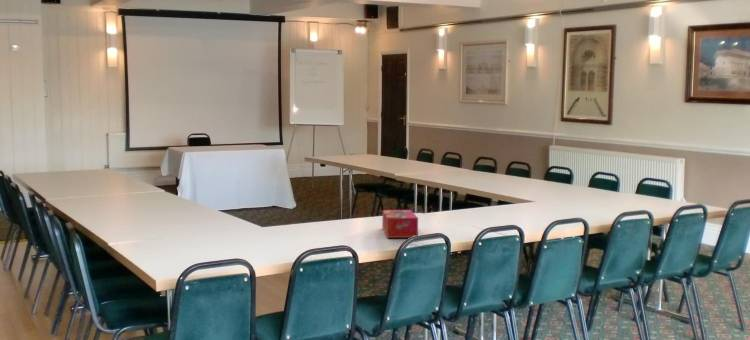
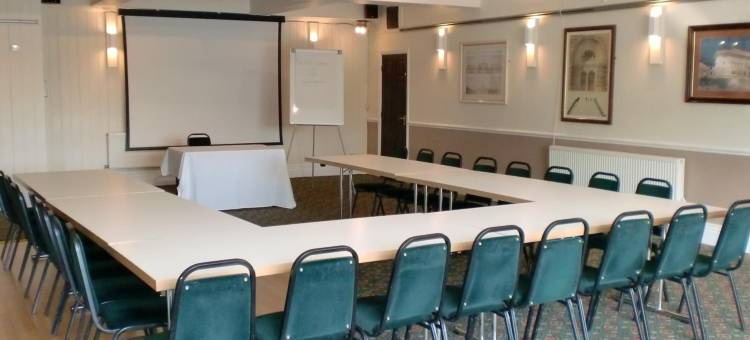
- tissue box (399, 223)
